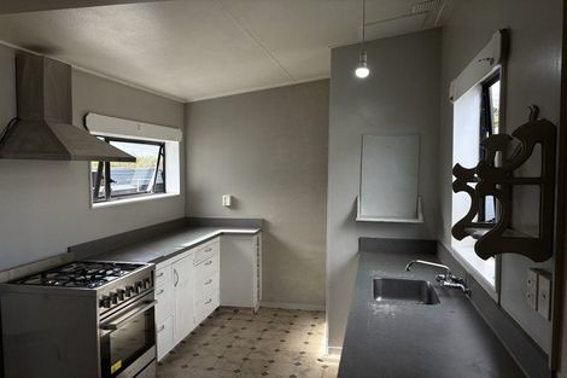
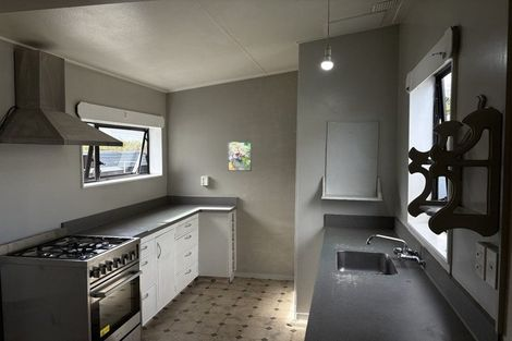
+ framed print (239, 156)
